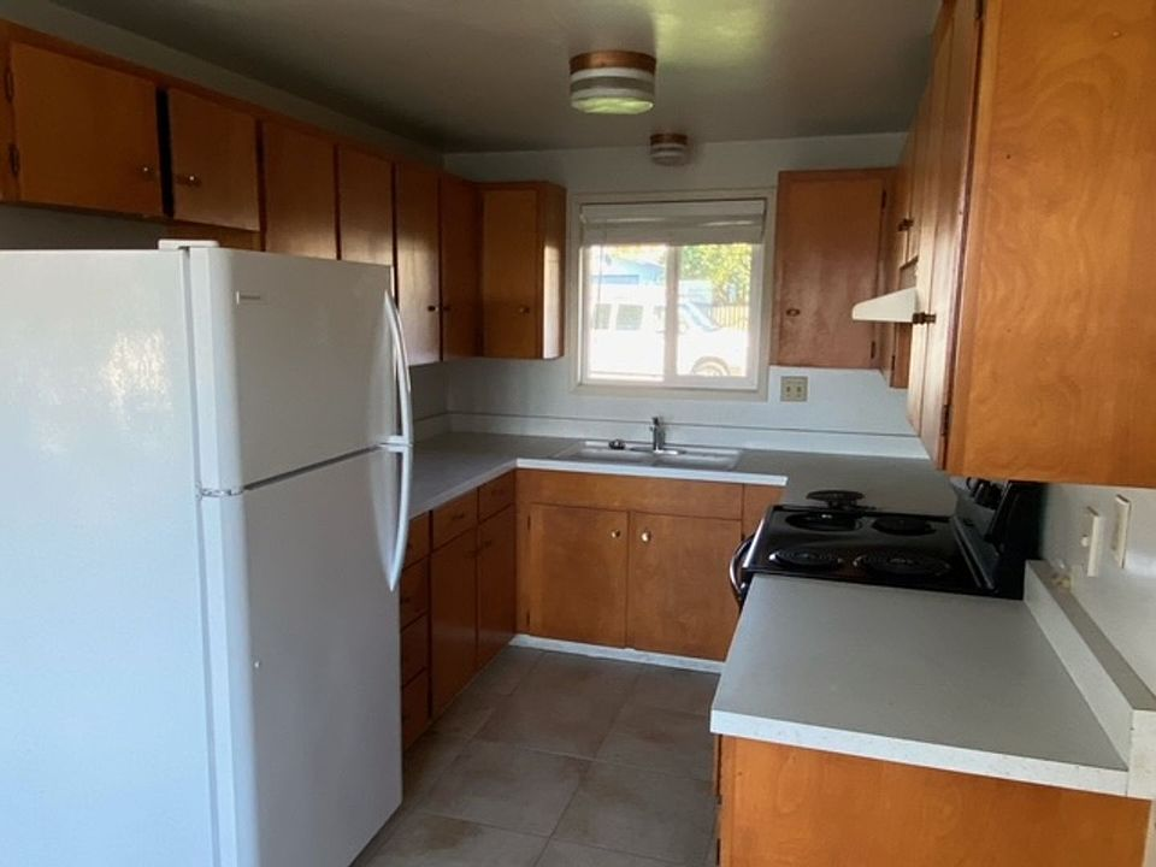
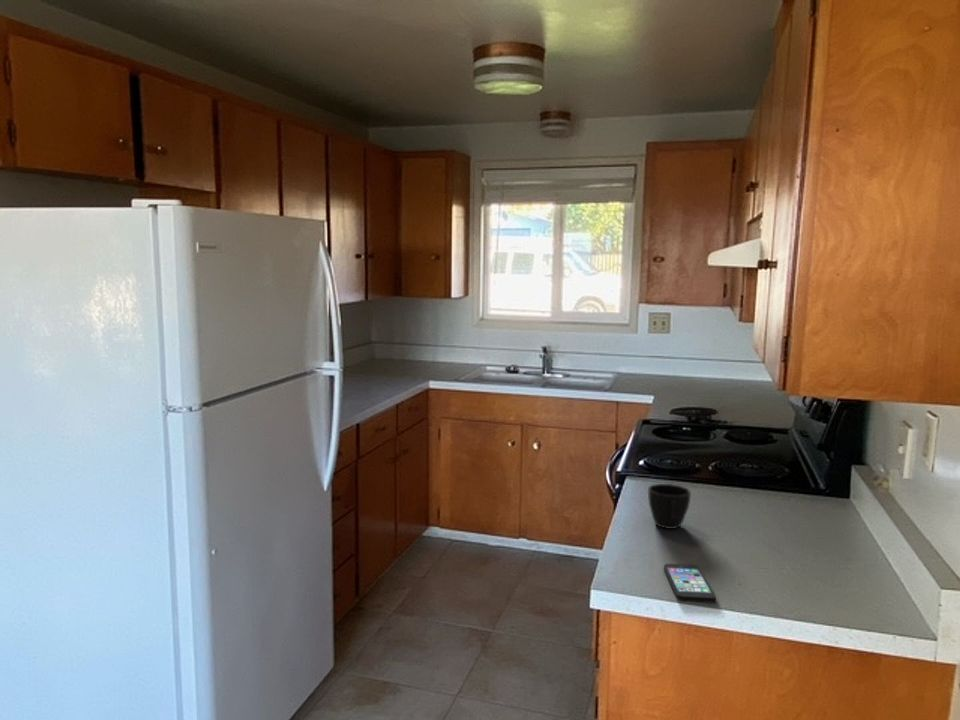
+ cup (667, 507)
+ smartphone (688, 582)
